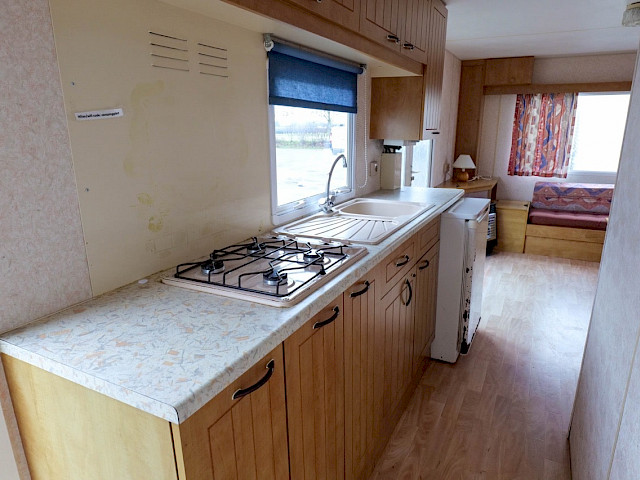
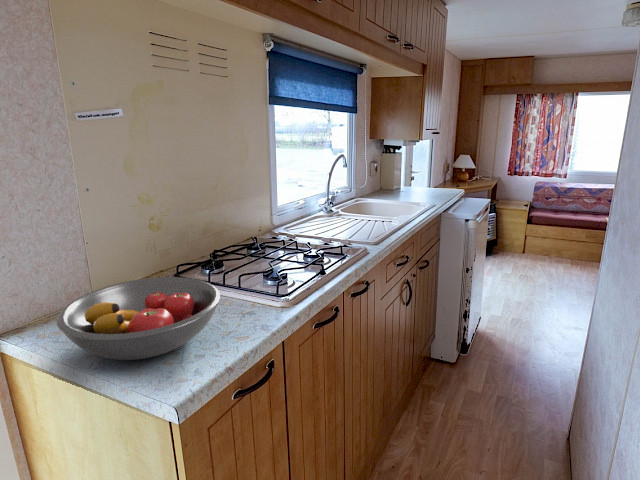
+ fruit bowl (145, 316)
